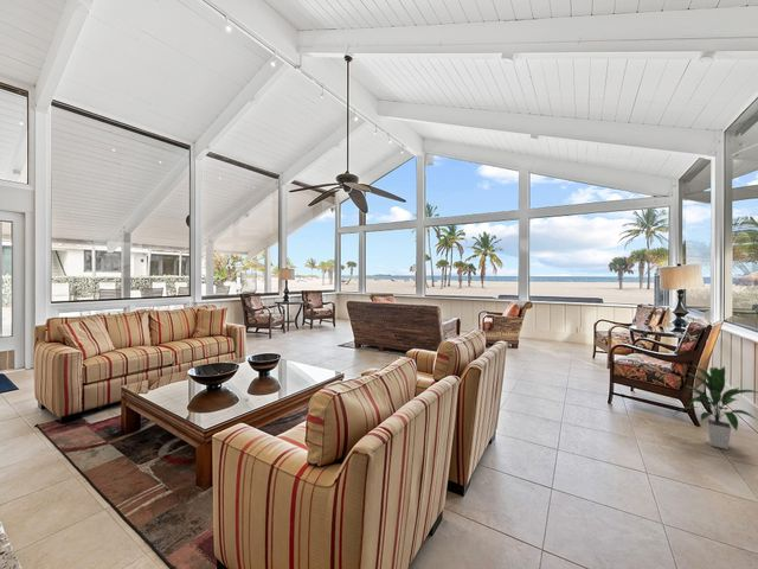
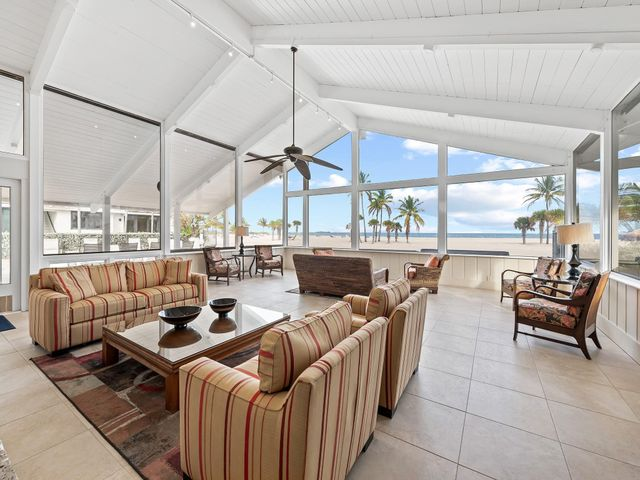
- indoor plant (714, 403)
